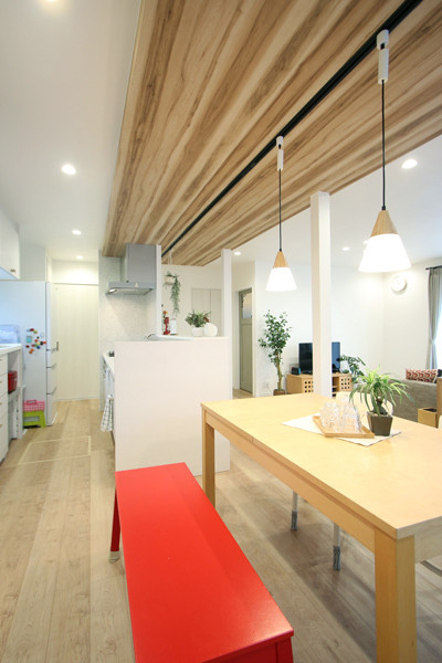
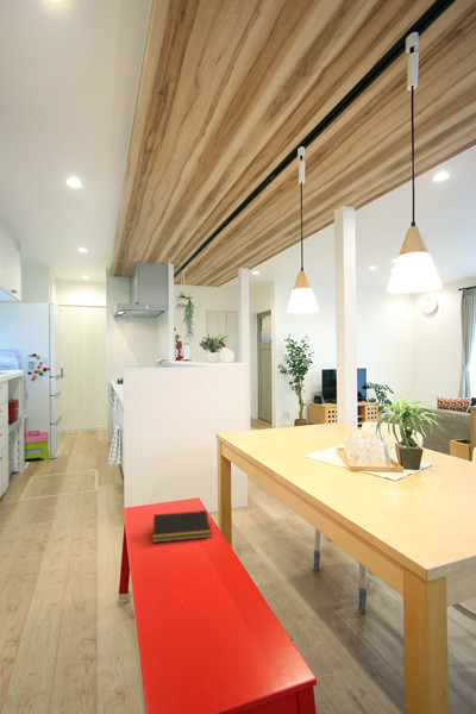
+ notepad (181, 525)
